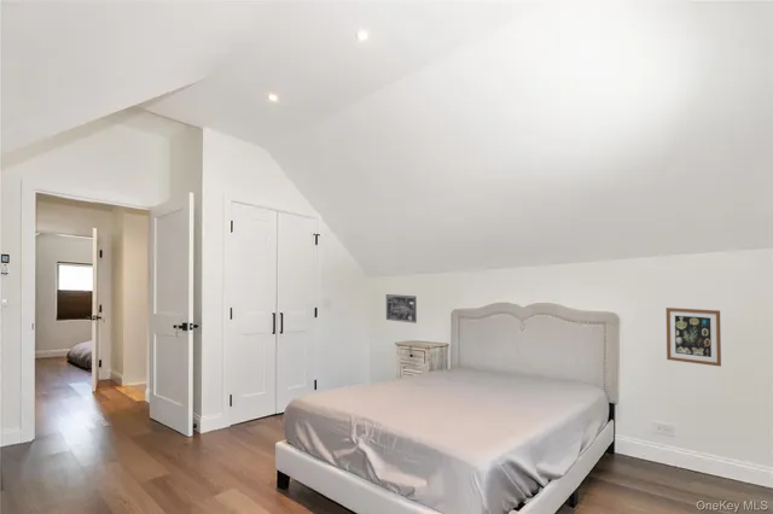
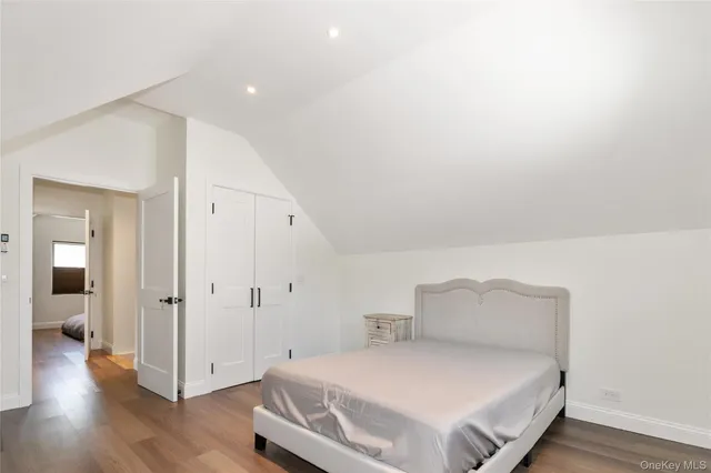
- wall art (692, 335)
- wall art (400, 308)
